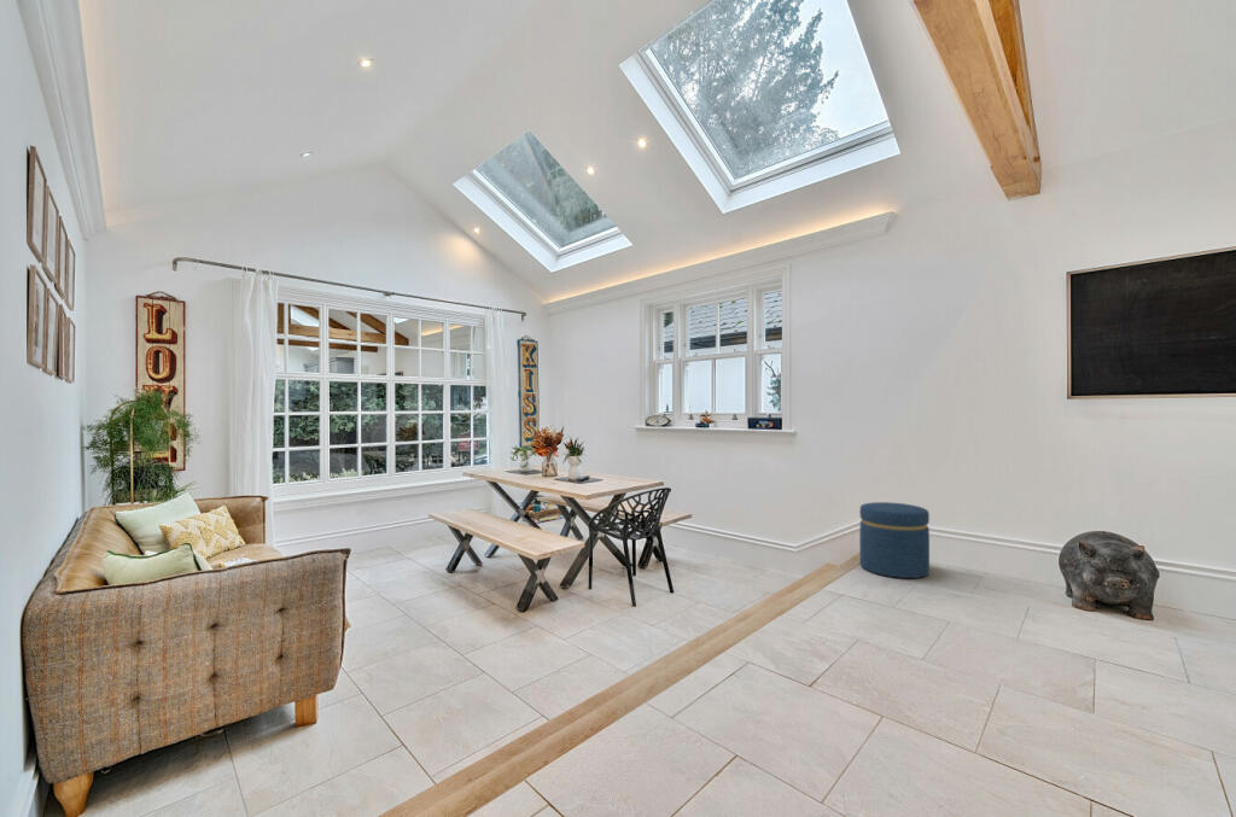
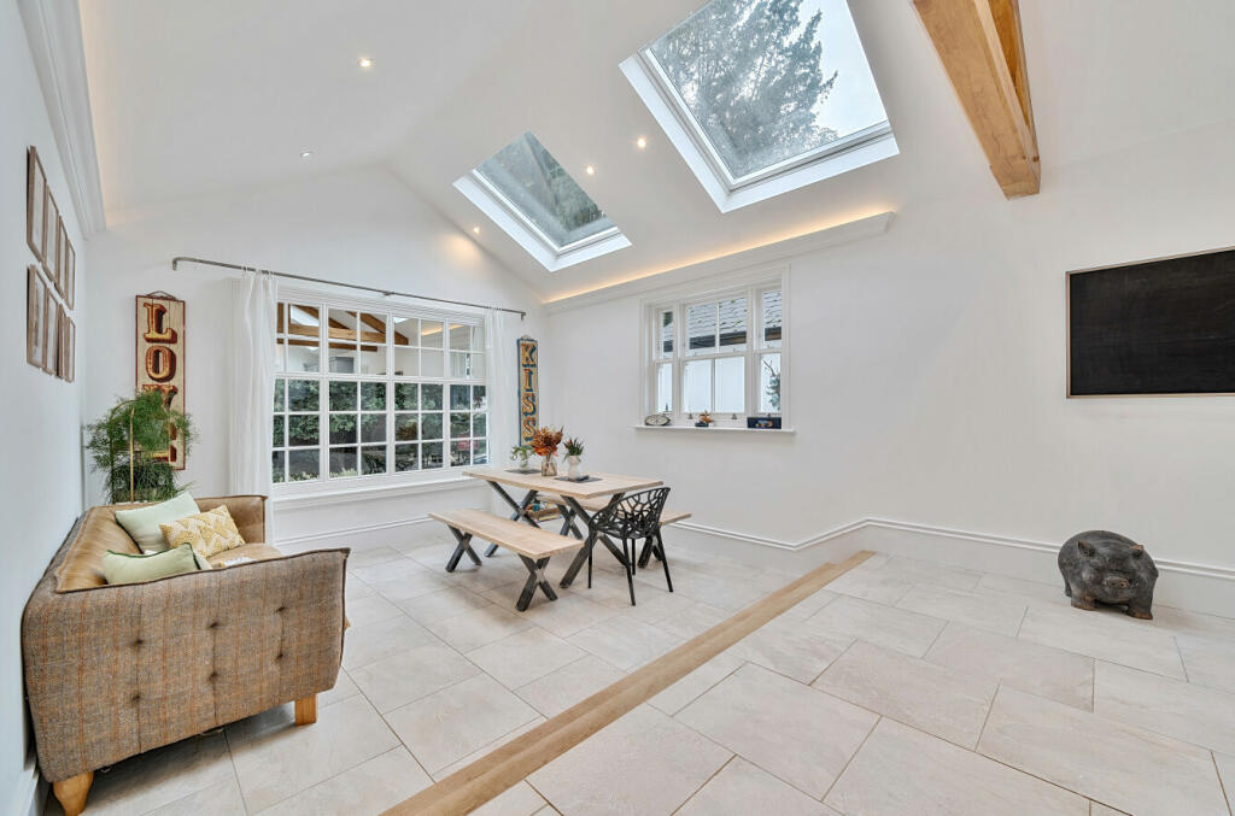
- ottoman (893, 537)
